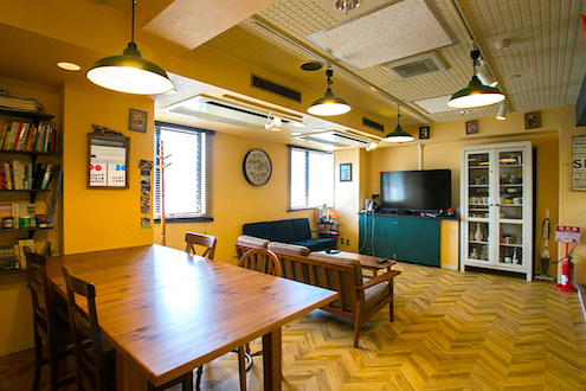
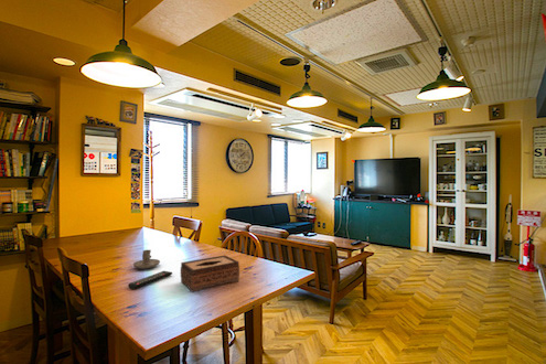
+ remote control (151, 279)
+ candle holder (146, 258)
+ tissue box (210, 271)
